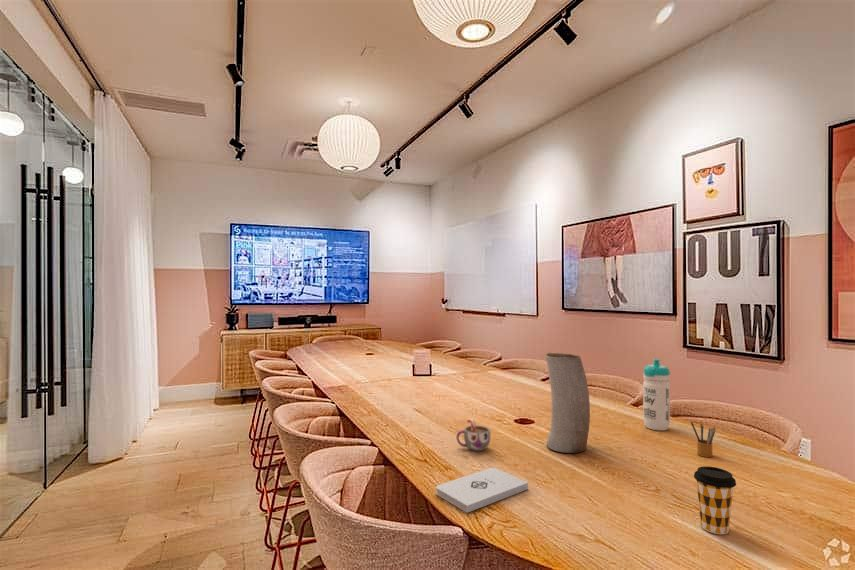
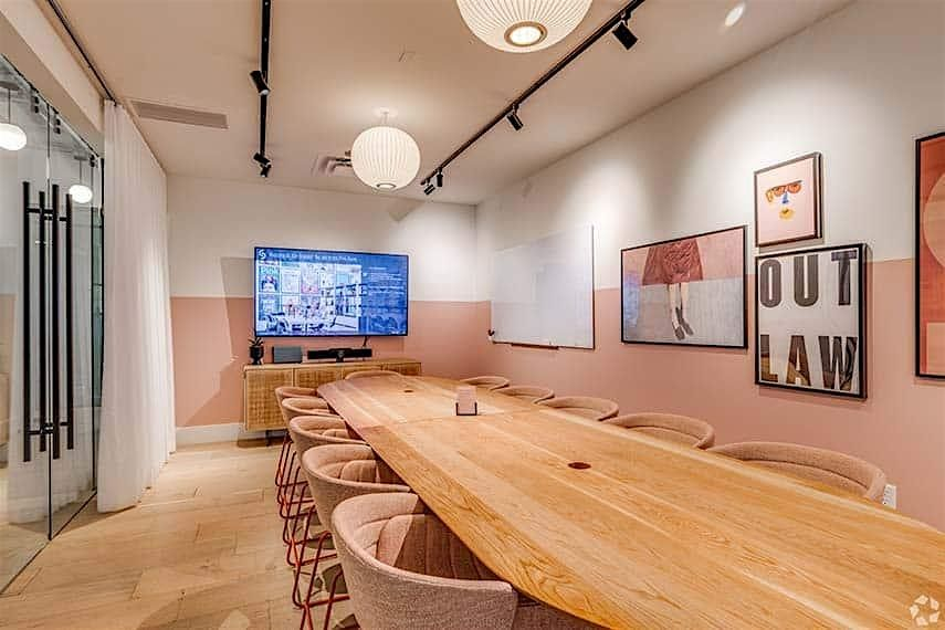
- mug (473, 435)
- coffee cup (714, 500)
- water bottle (656, 393)
- vase (567, 401)
- pencil box (702, 438)
- notepad (481, 487)
